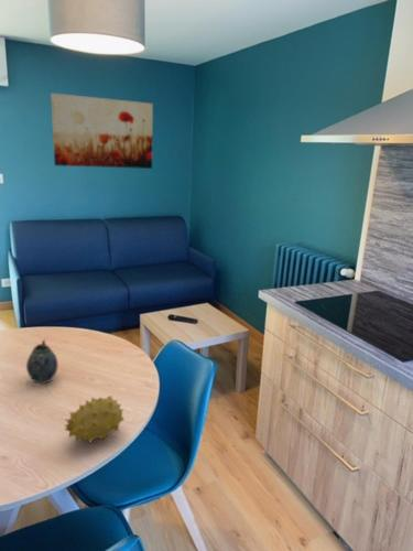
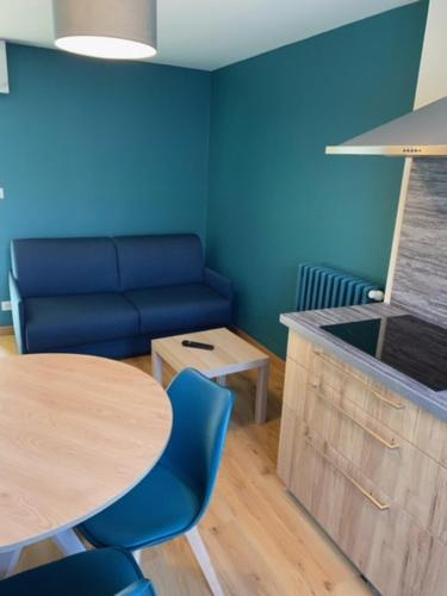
- wall art (105, 133)
- teapot (42, 361)
- fruit (94, 418)
